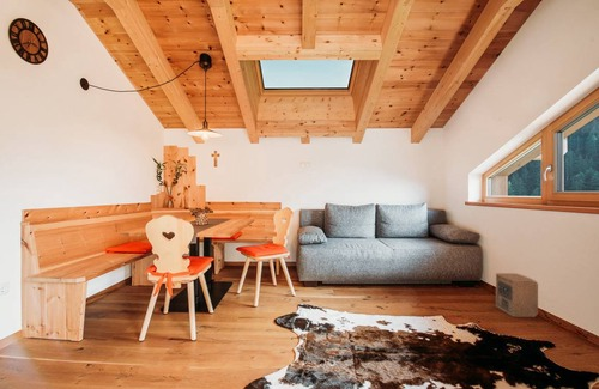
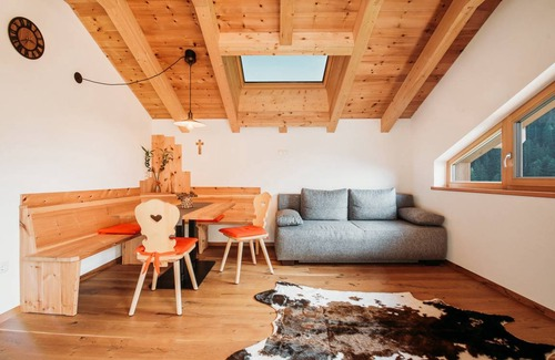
- speaker (516, 293)
